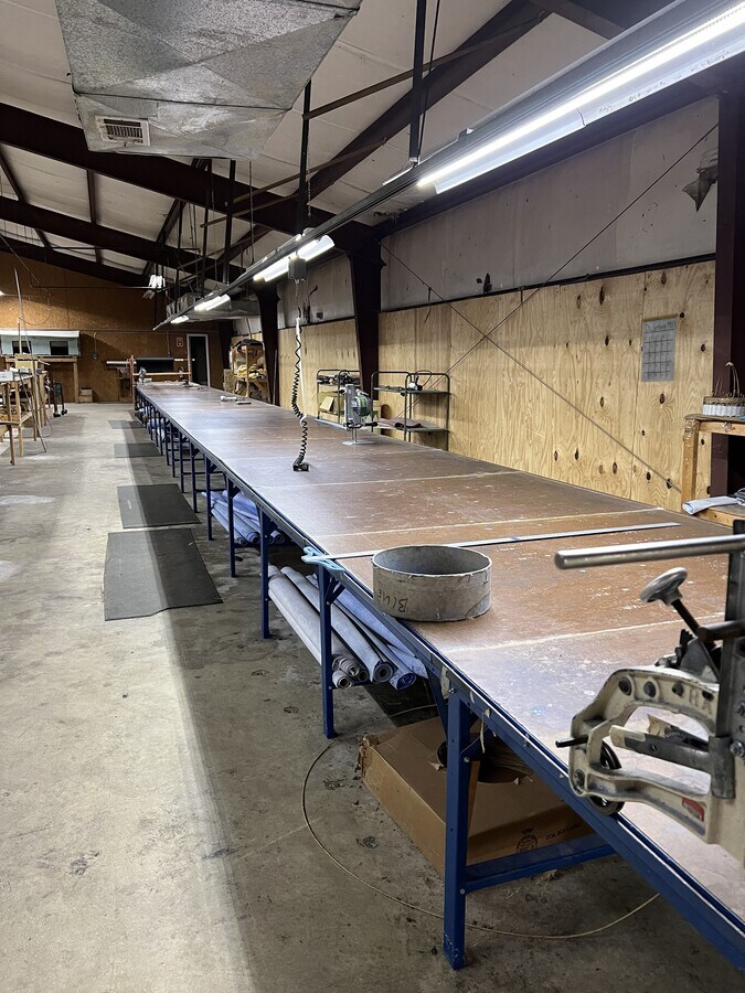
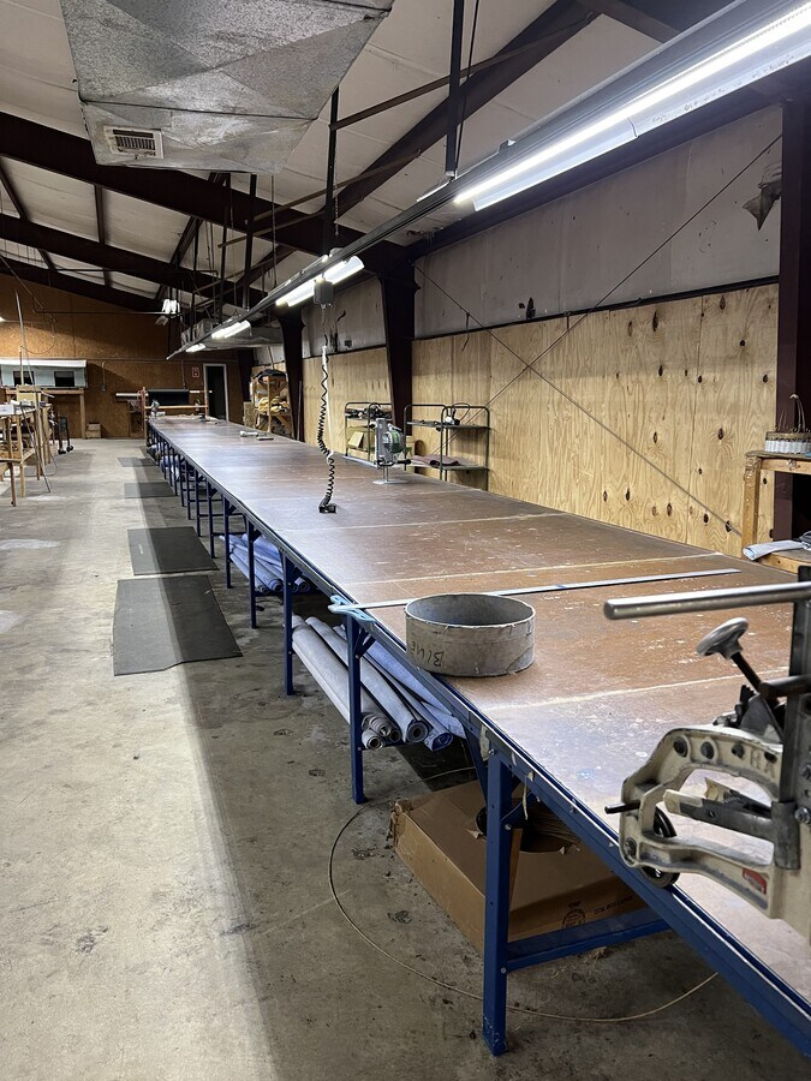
- calendar (658, 341)
